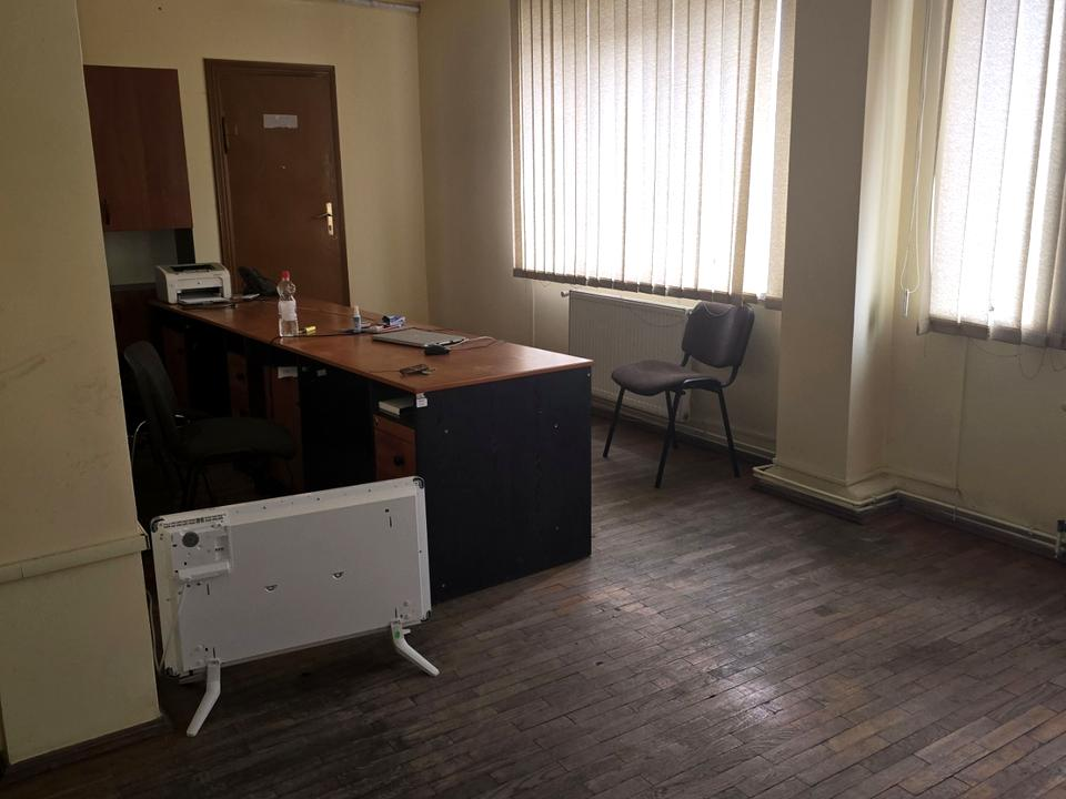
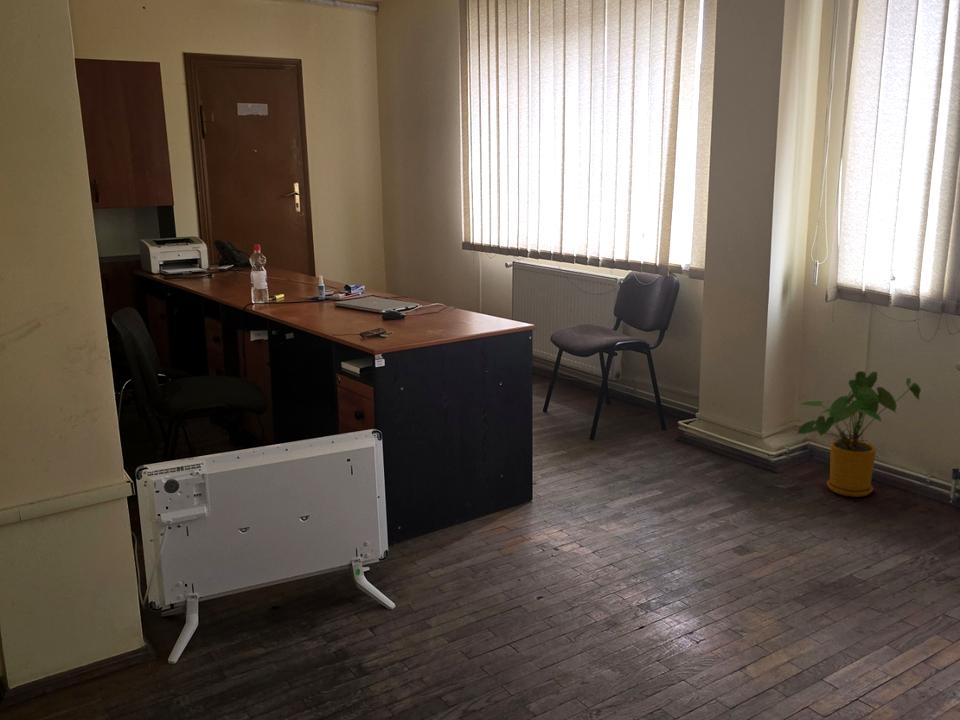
+ house plant (853, 433)
